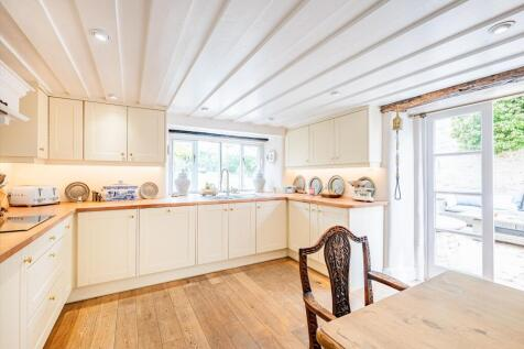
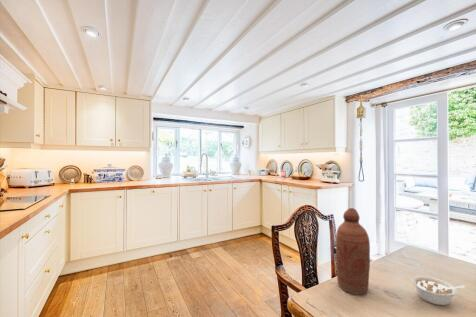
+ legume (434, 289)
+ bottle (352, 247)
